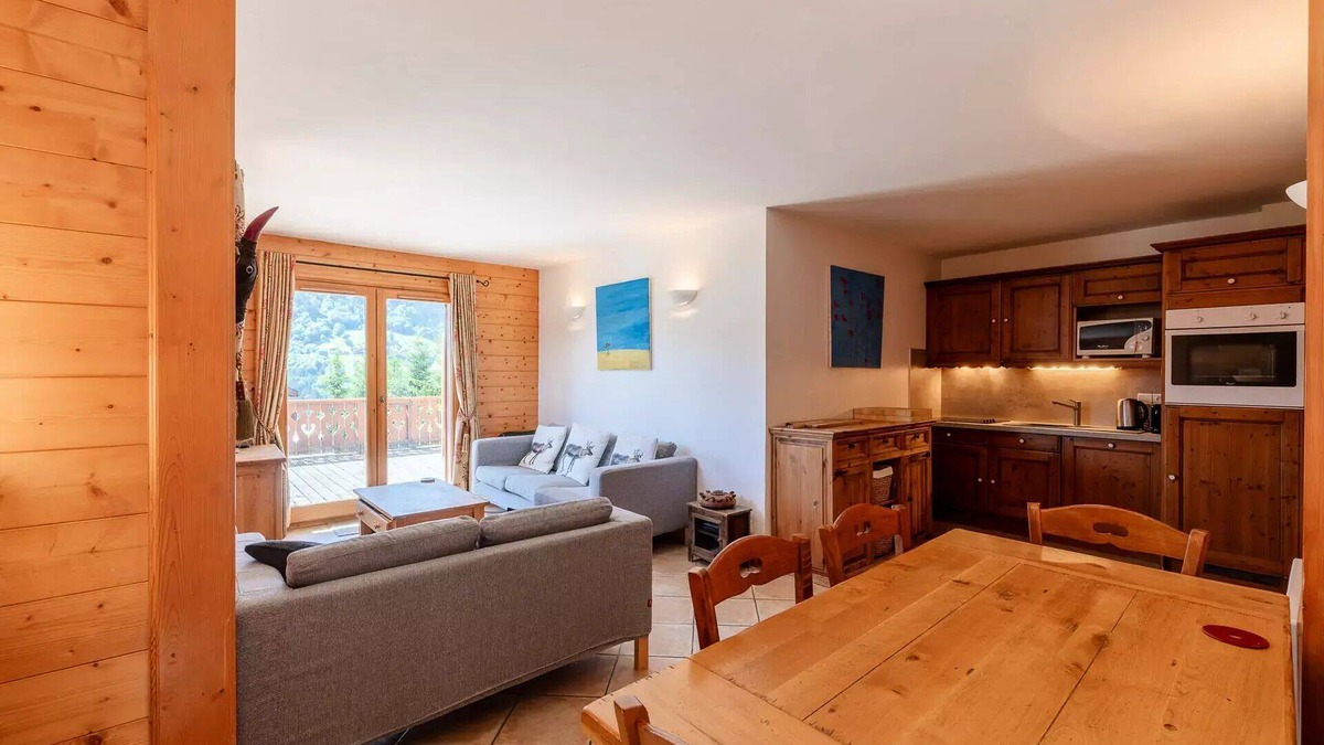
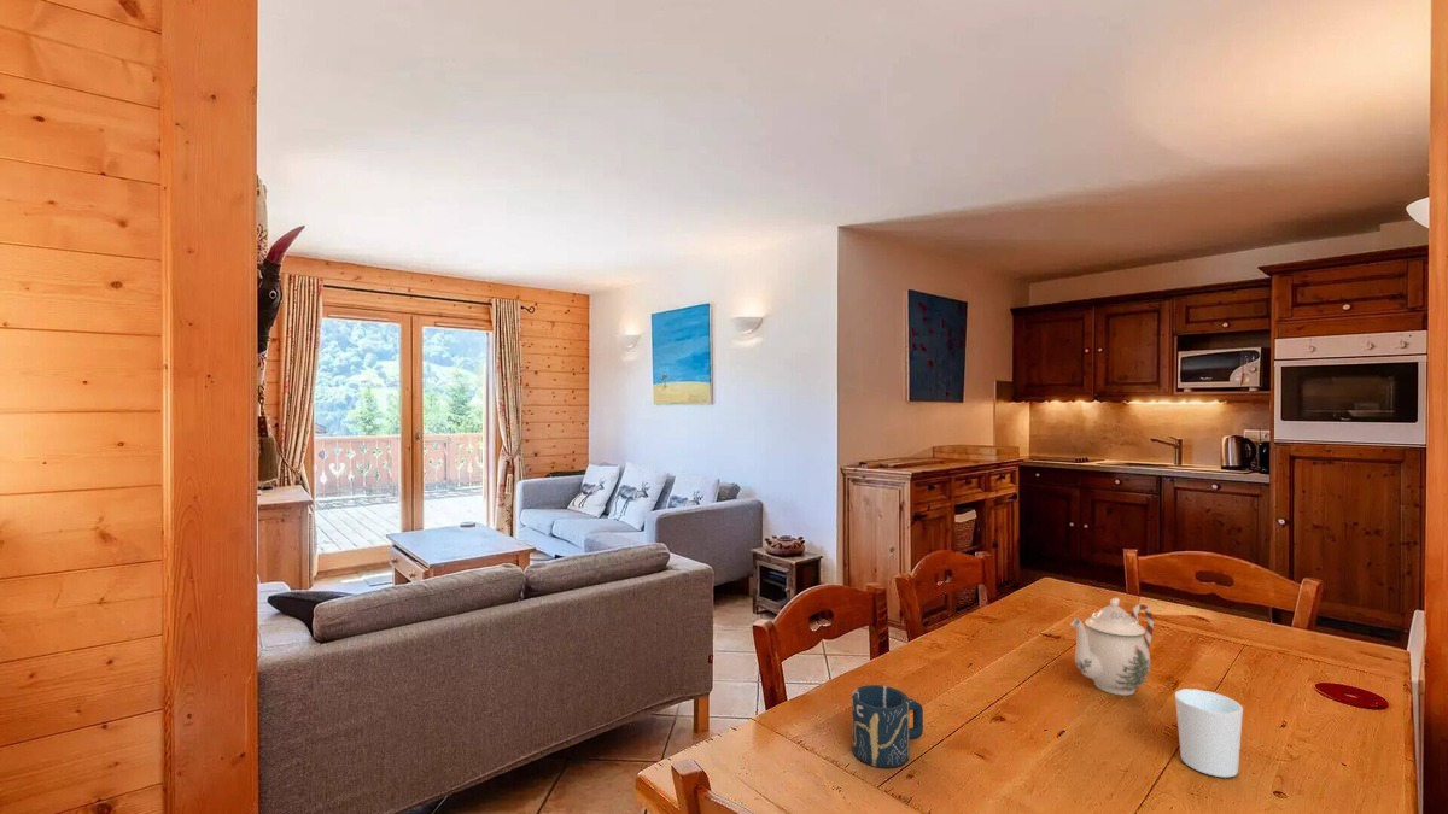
+ cup (888, 722)
+ teapot (1113, 643)
+ cup (1208, 732)
